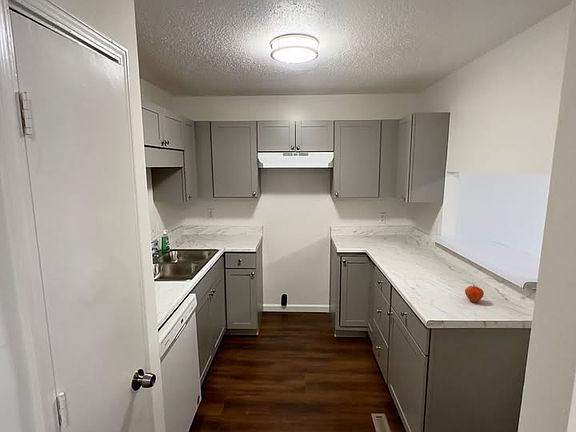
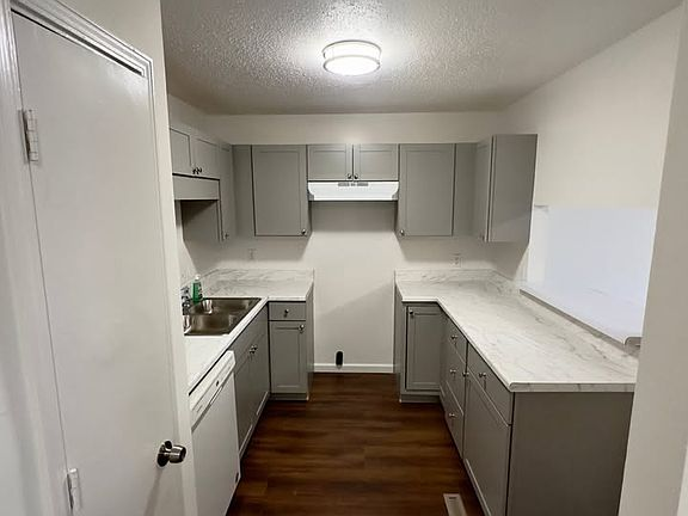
- fruit (474, 293)
